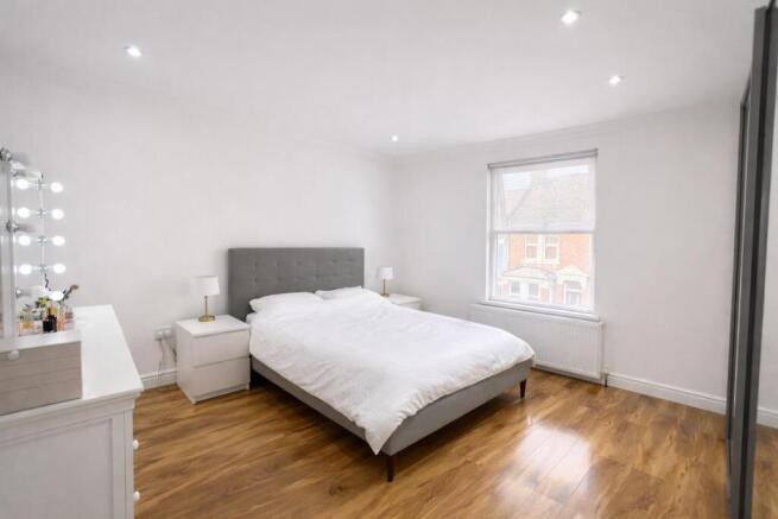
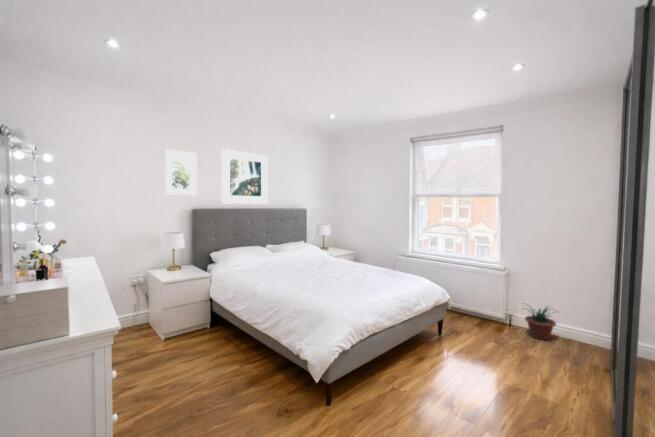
+ potted plant (539, 321)
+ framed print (181, 173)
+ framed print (245, 178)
